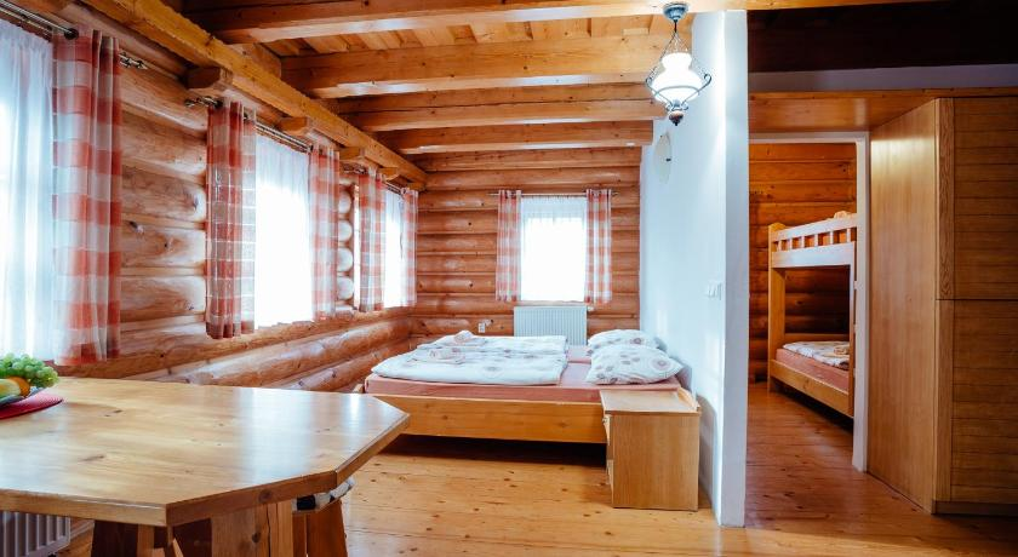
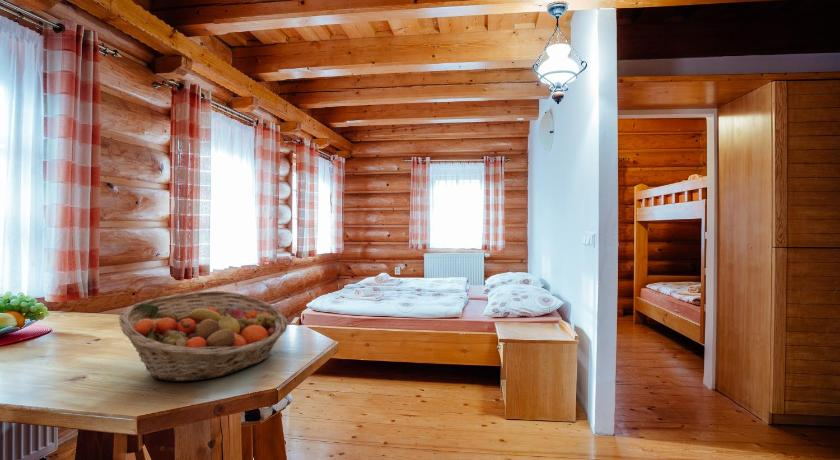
+ fruit basket (211, 330)
